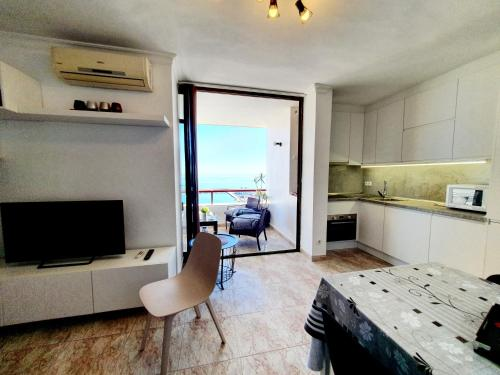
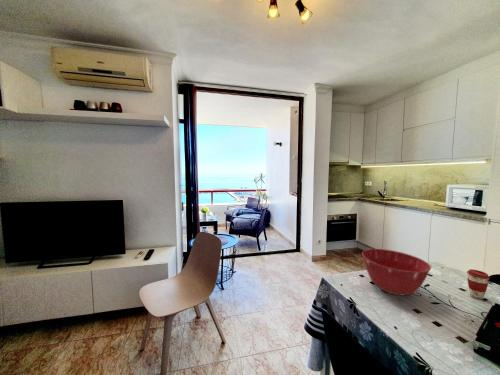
+ mixing bowl (393, 273)
+ coffee cup (477, 284)
